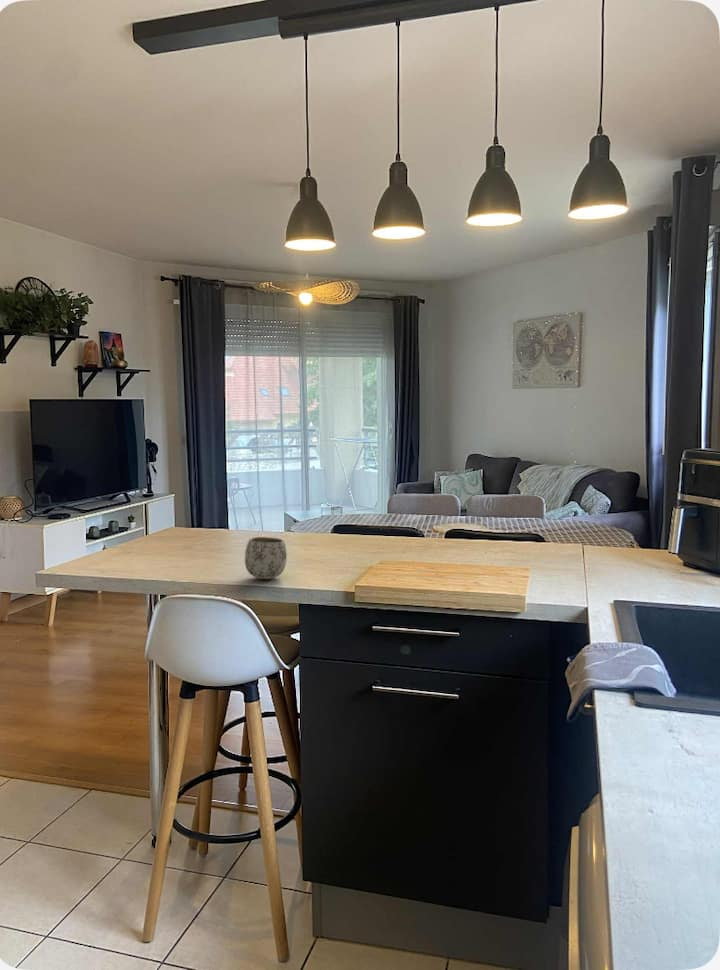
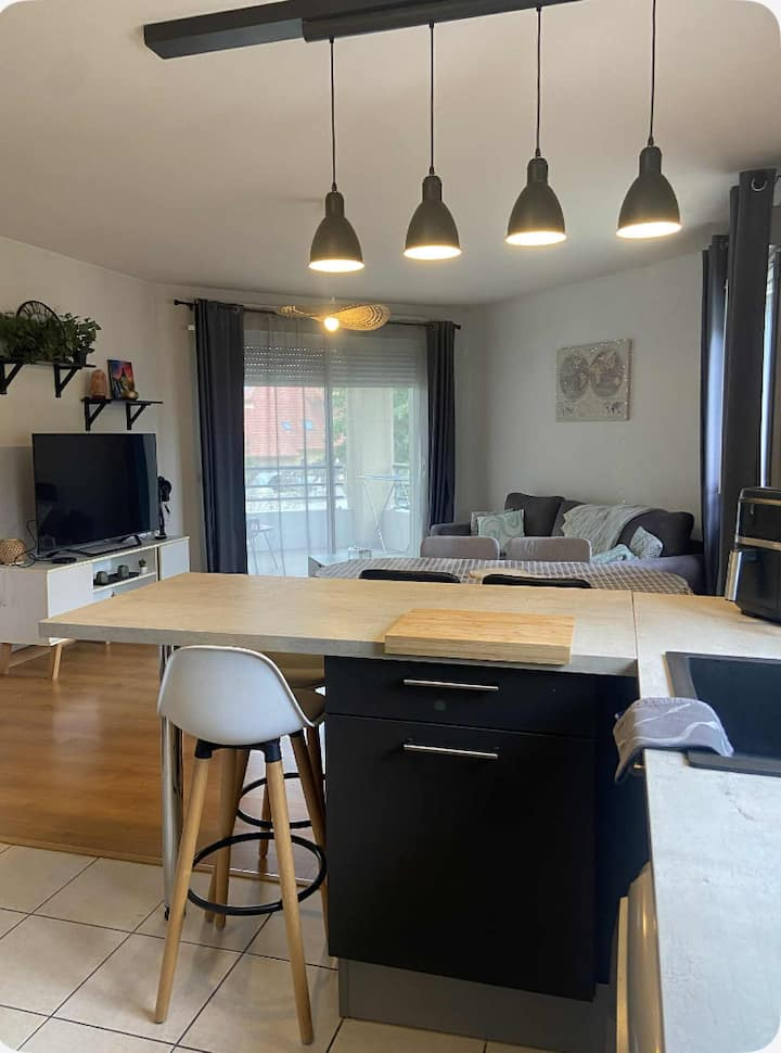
- mug (266, 556)
